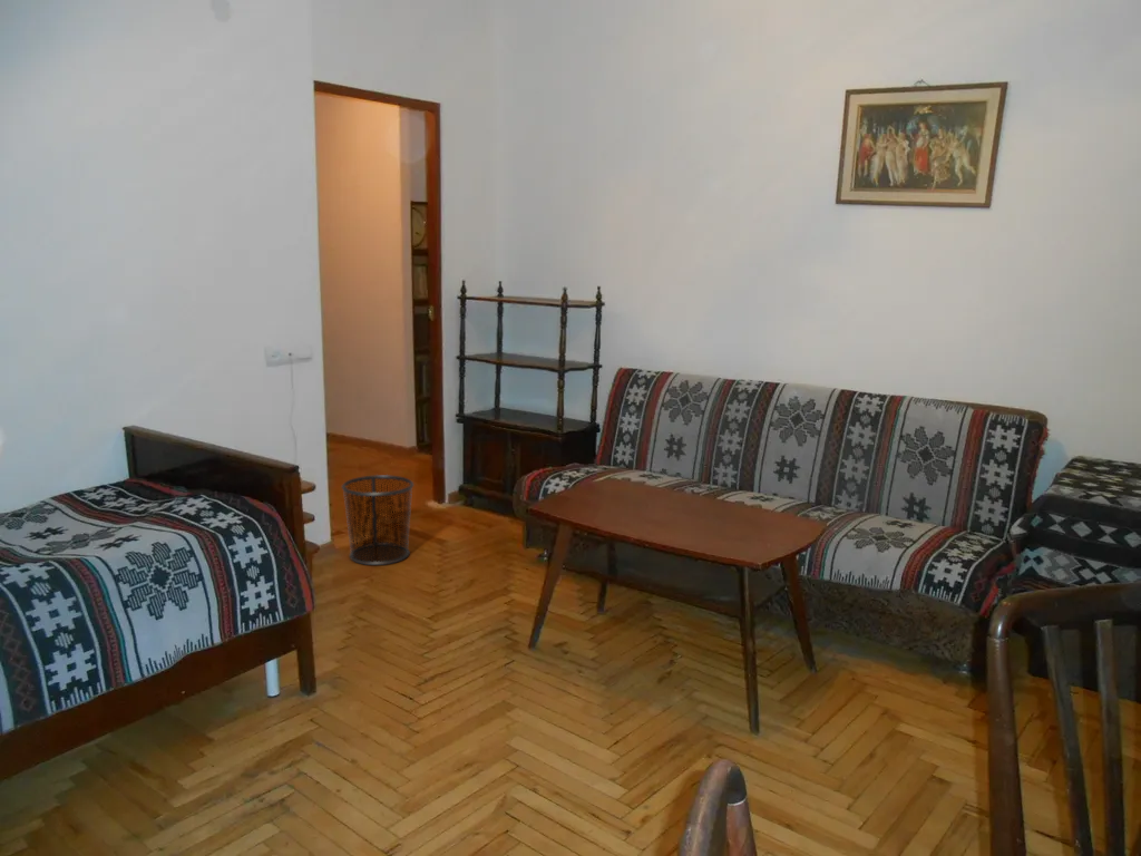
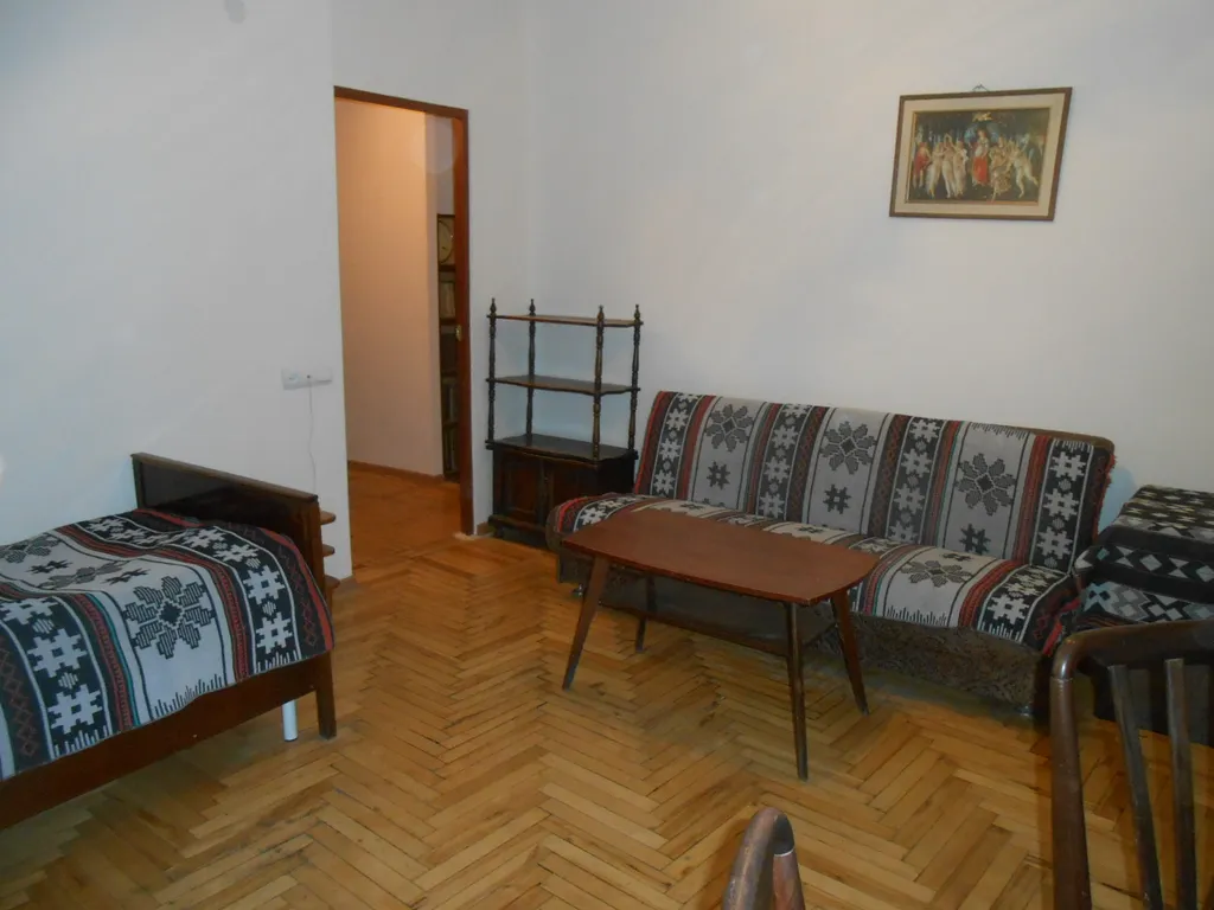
- waste bin (378, 518)
